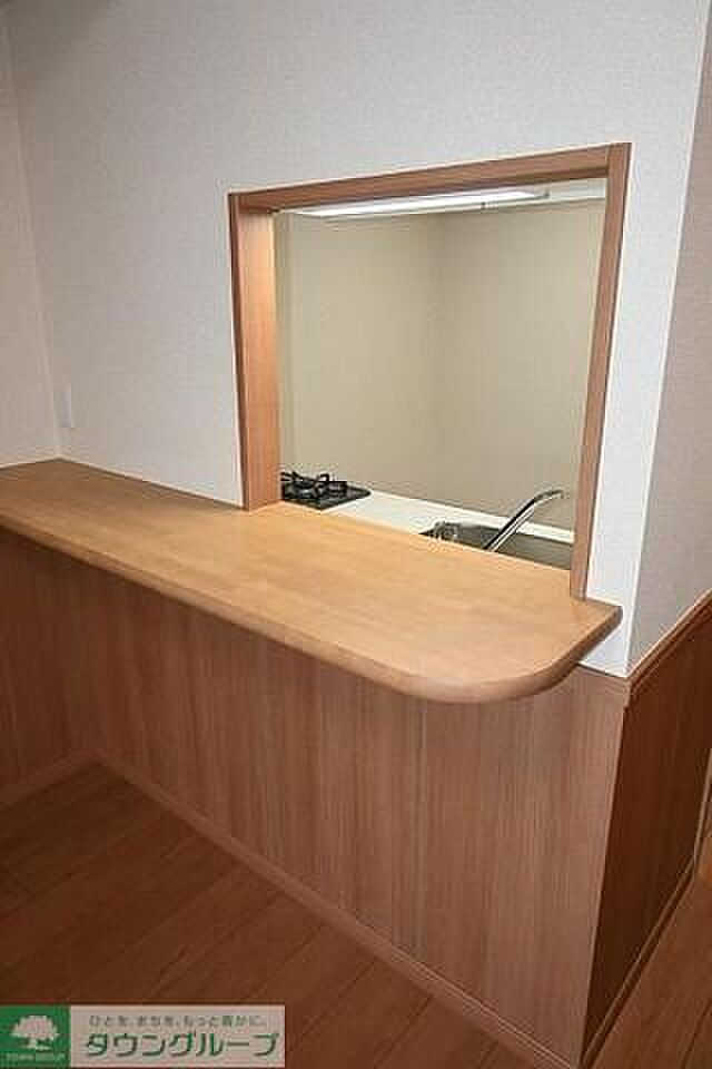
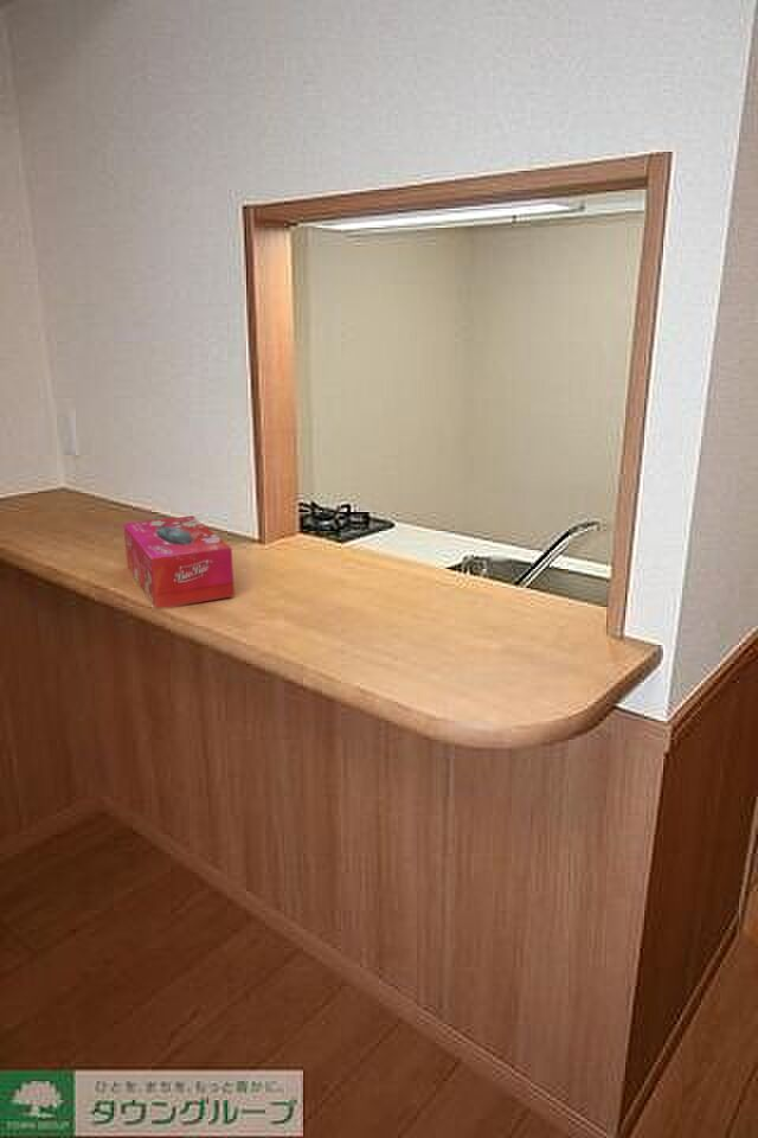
+ tissue box (175, 558)
